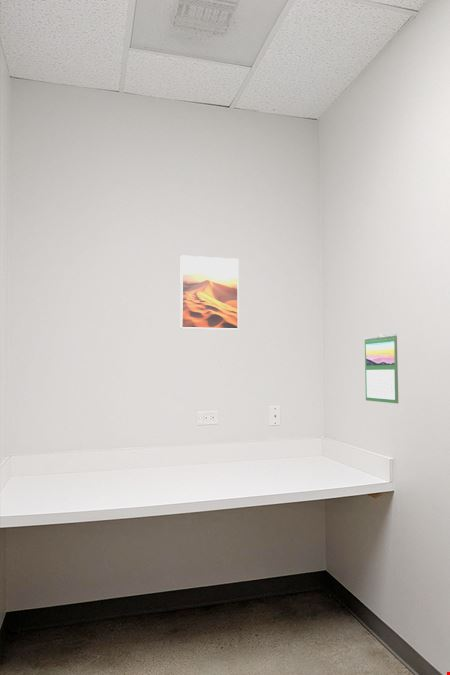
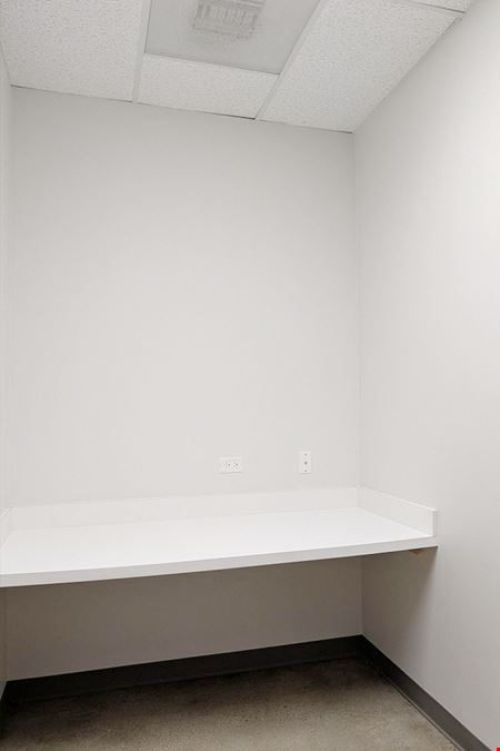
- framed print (209, 293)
- calendar (380, 368)
